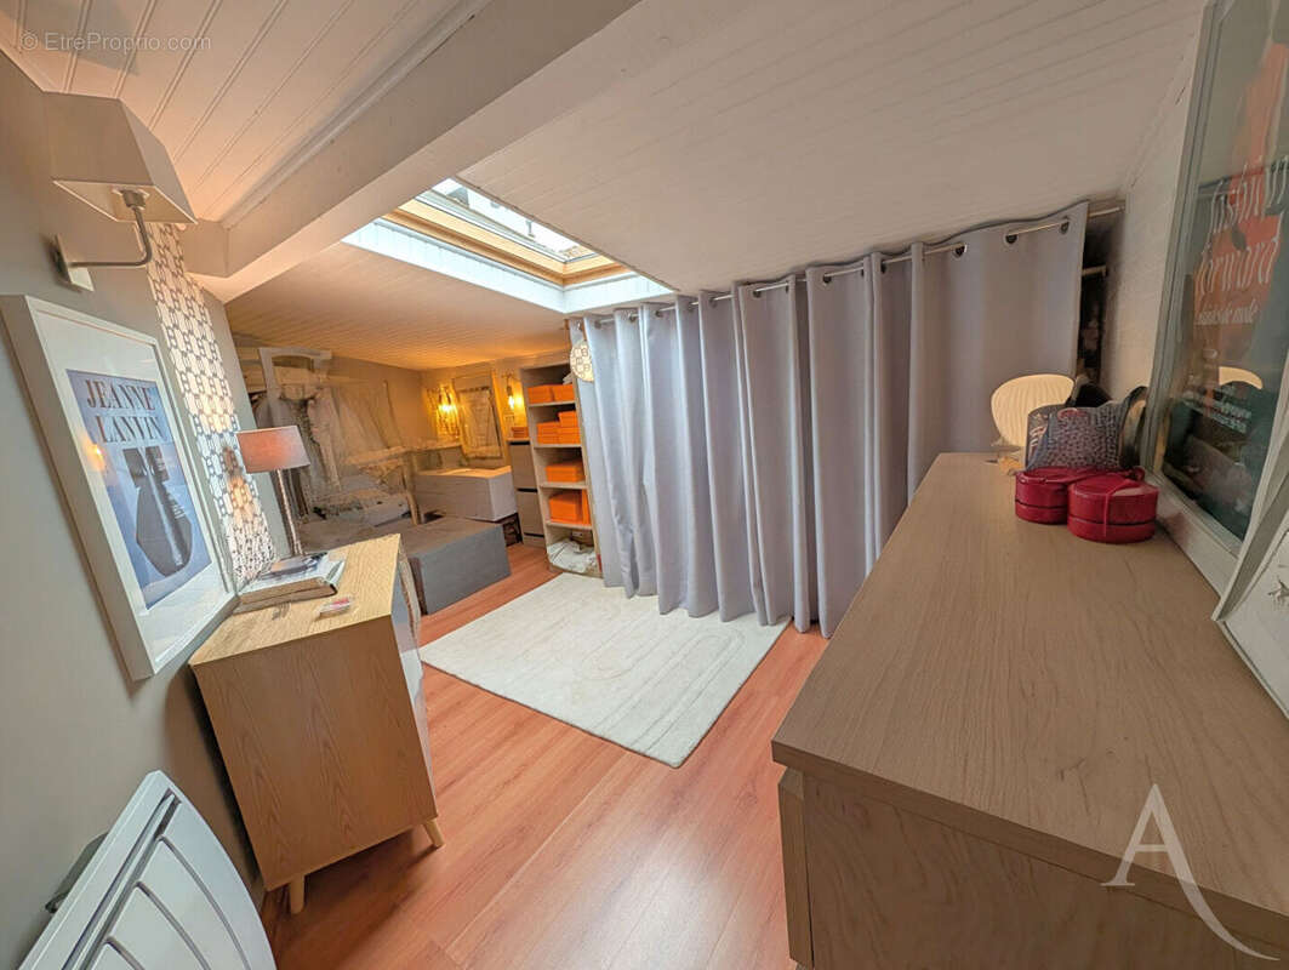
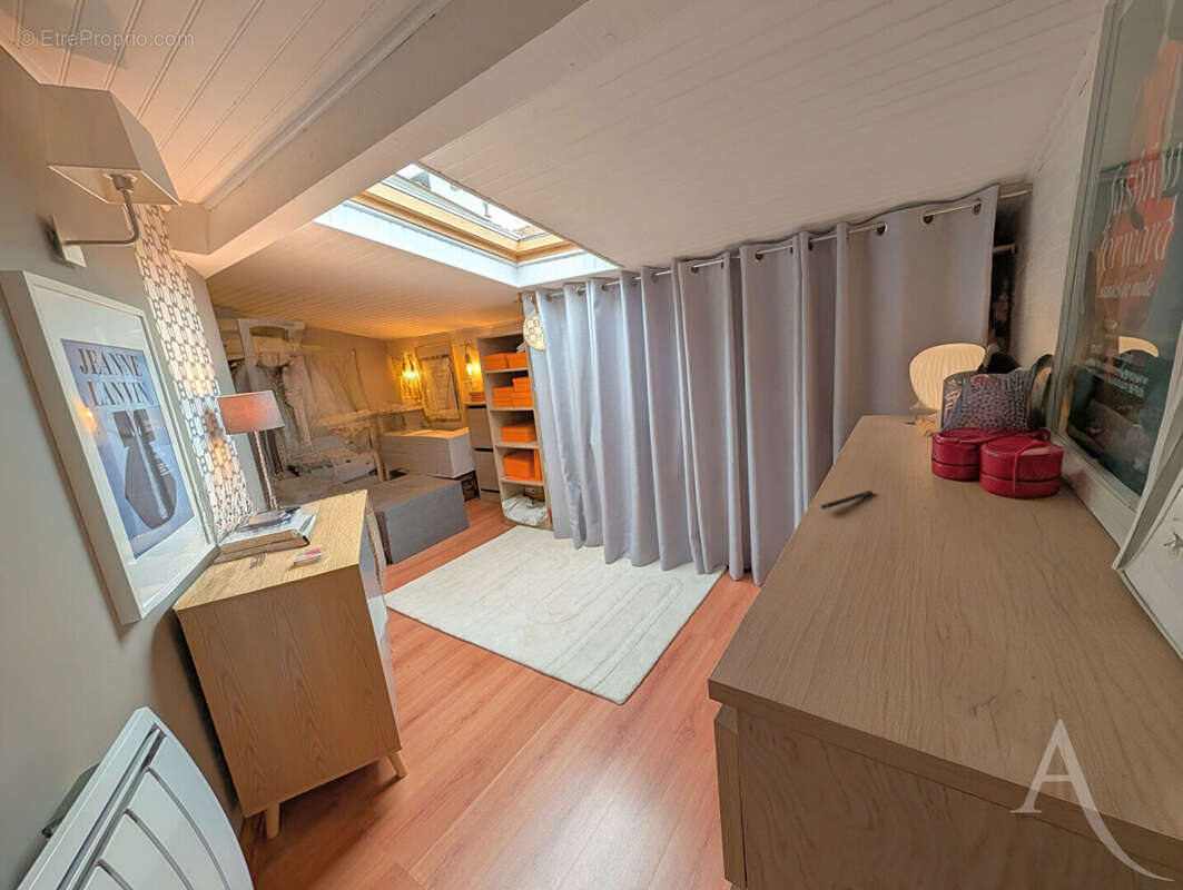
+ pen (848, 498)
